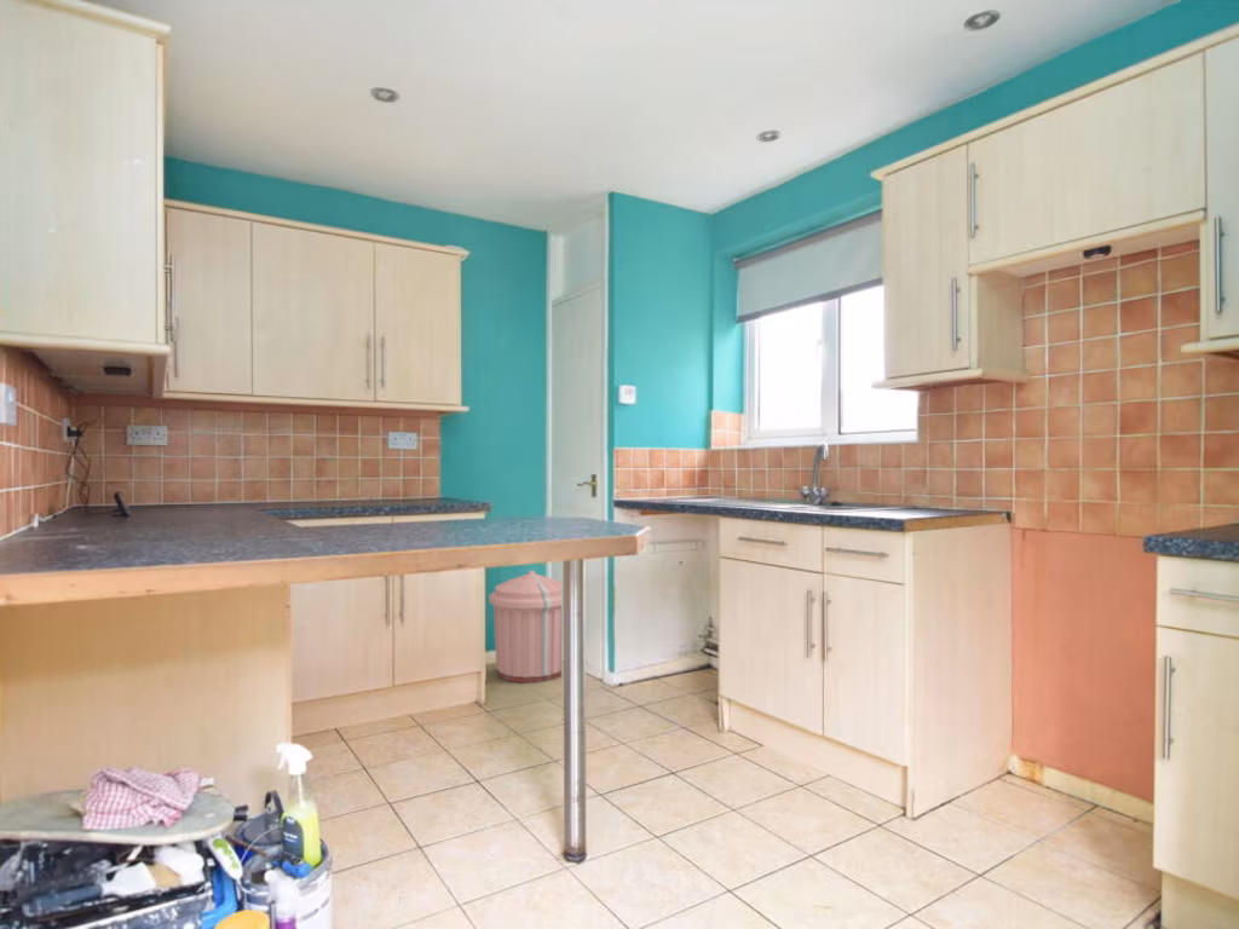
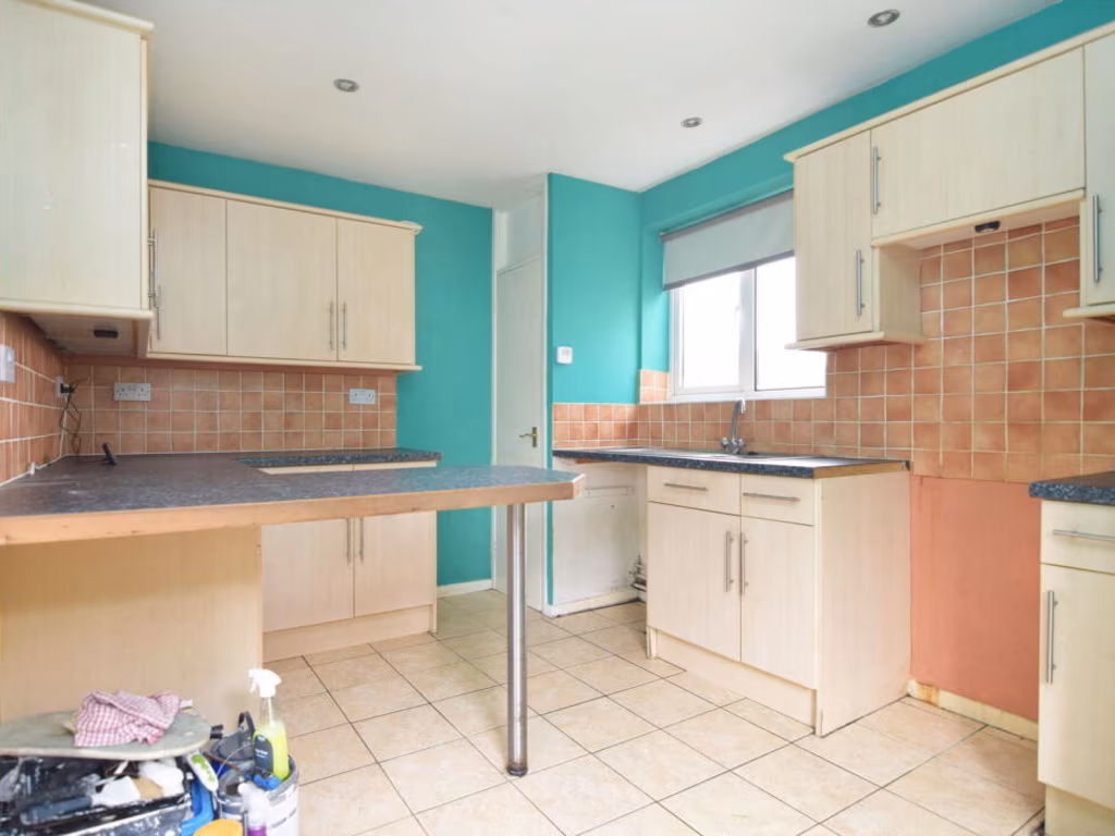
- trash can (531, 622)
